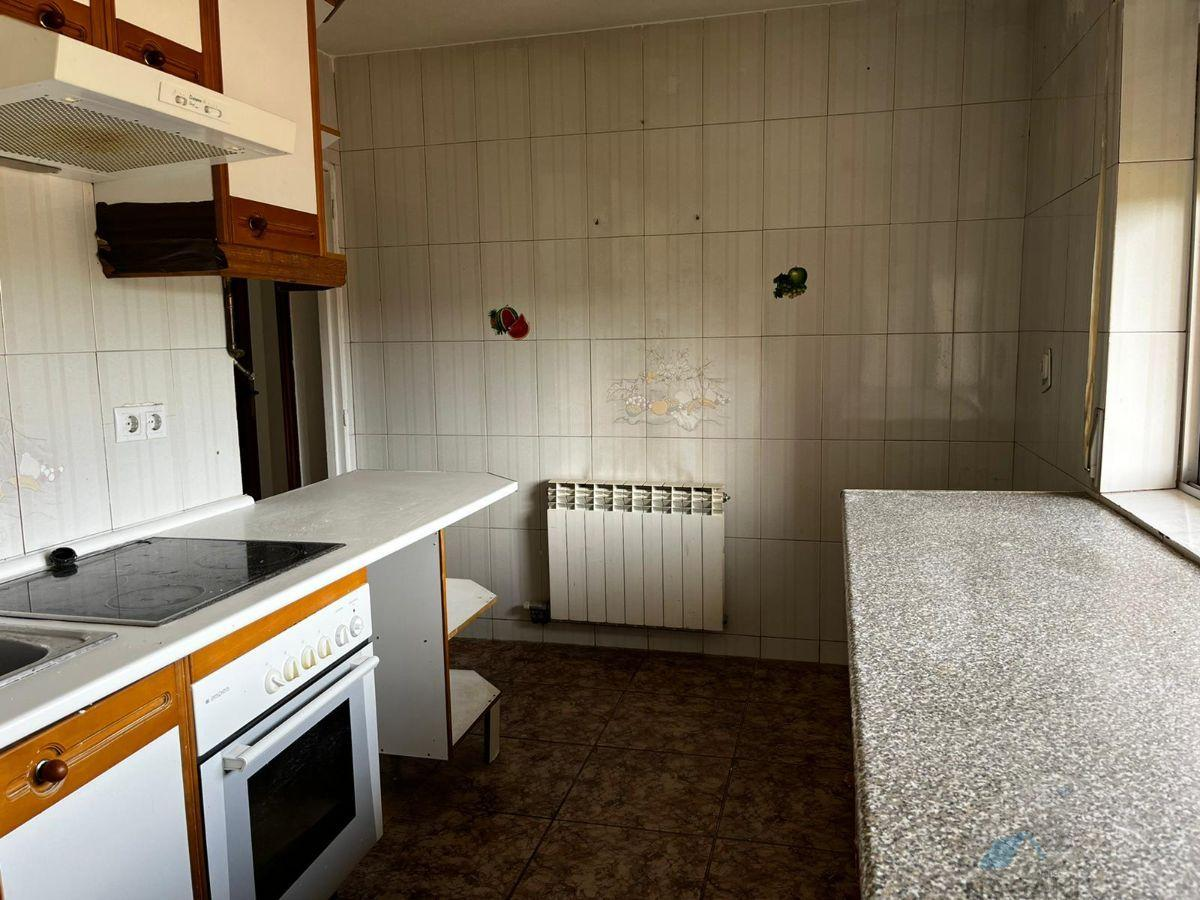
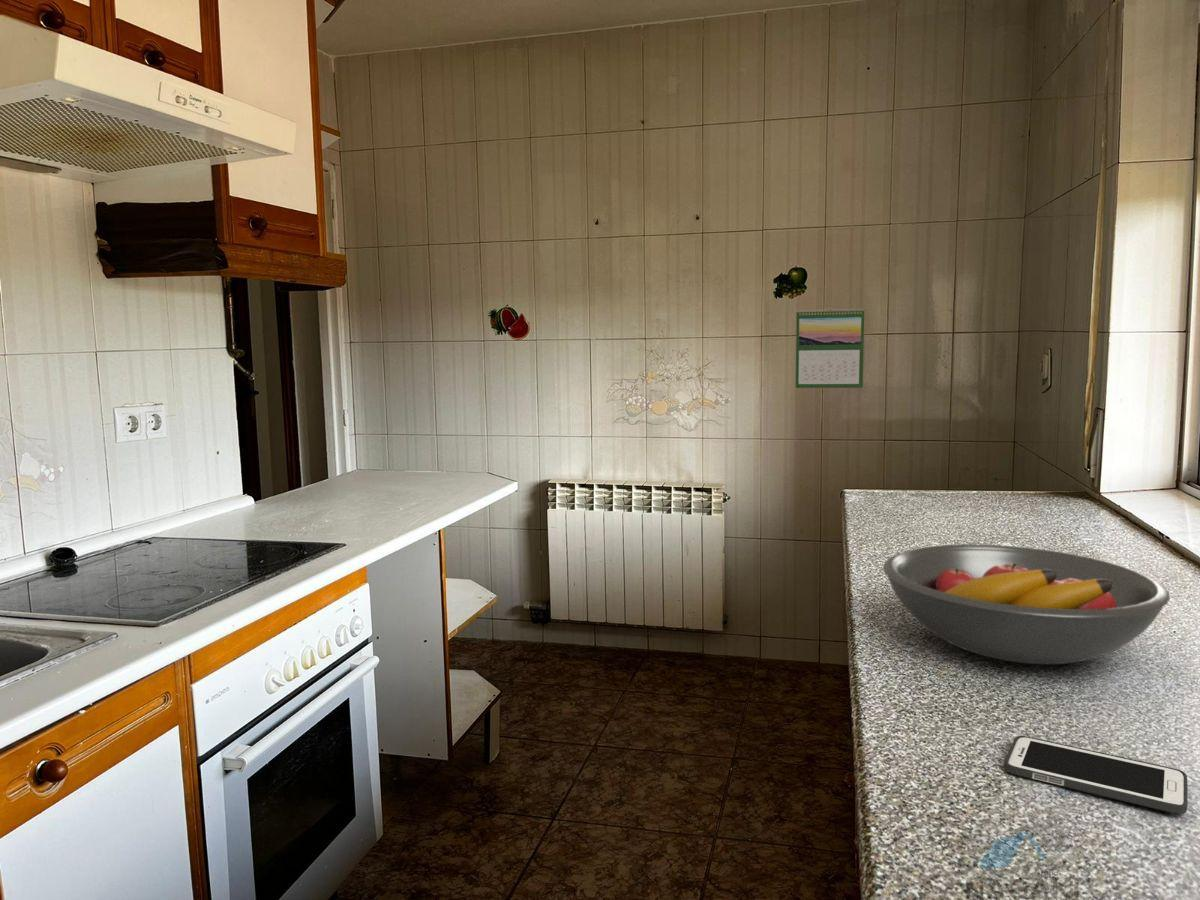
+ fruit bowl (1015, 599)
+ cell phone (1093, 772)
+ calendar (829, 347)
